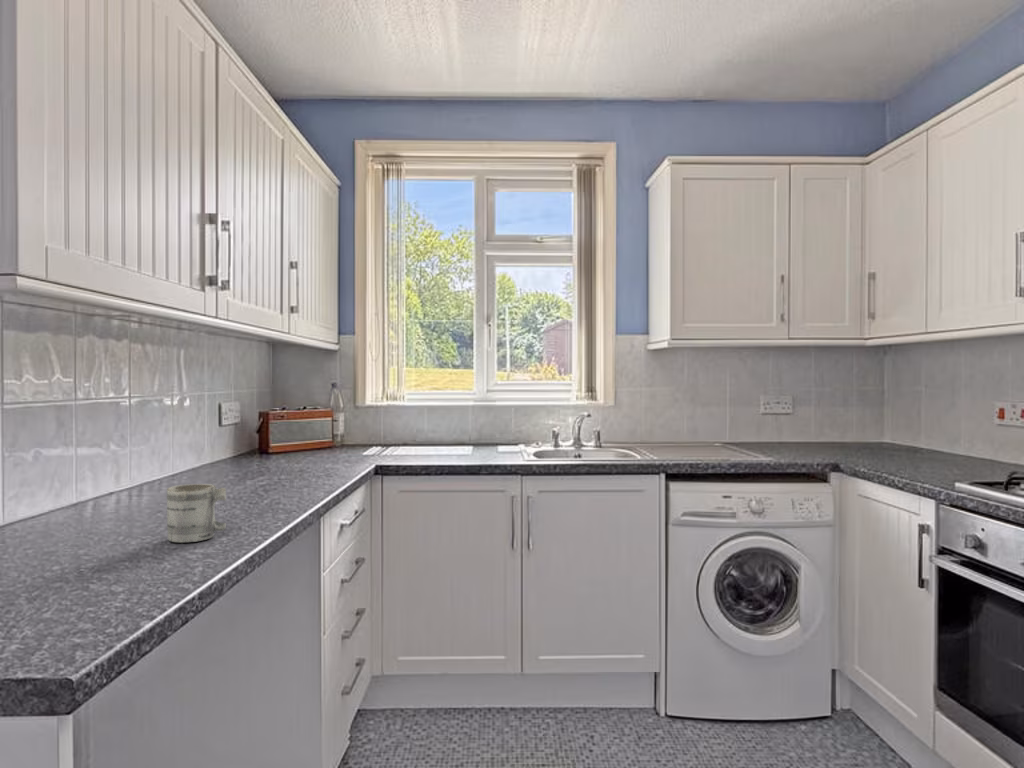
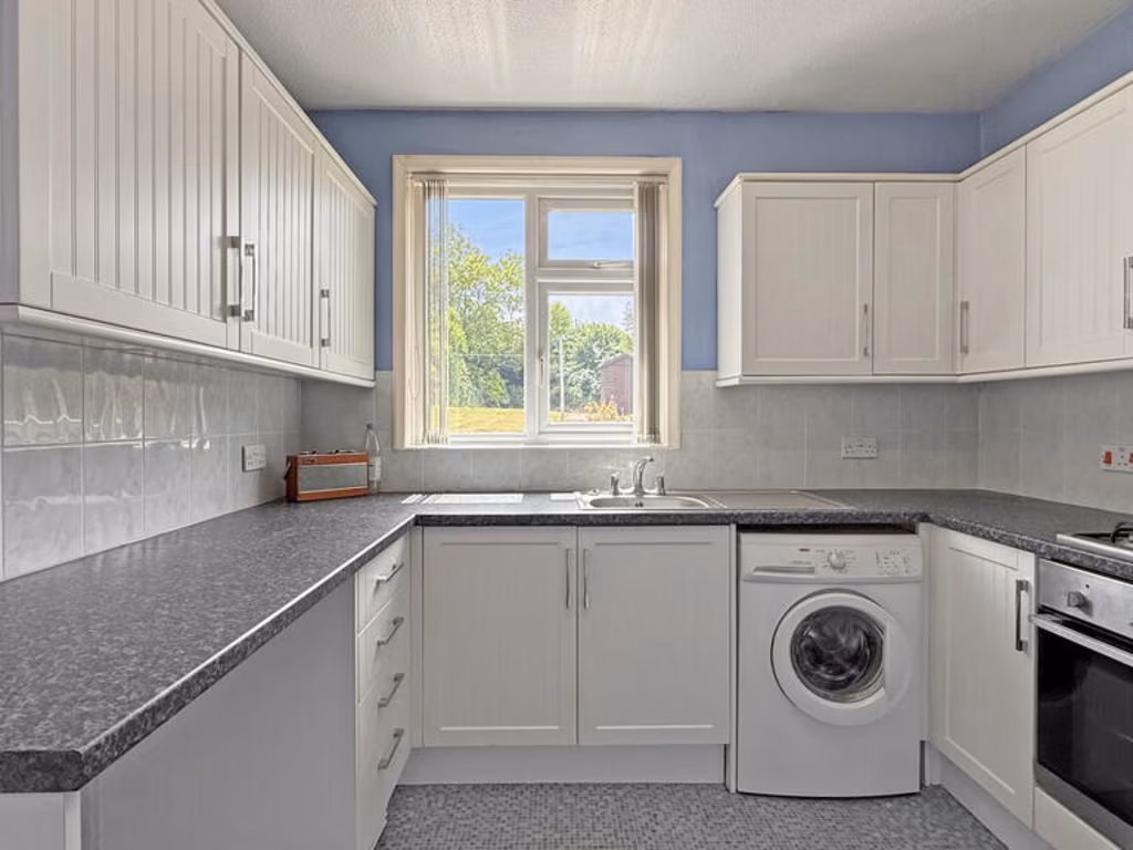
- mug (196, 507)
